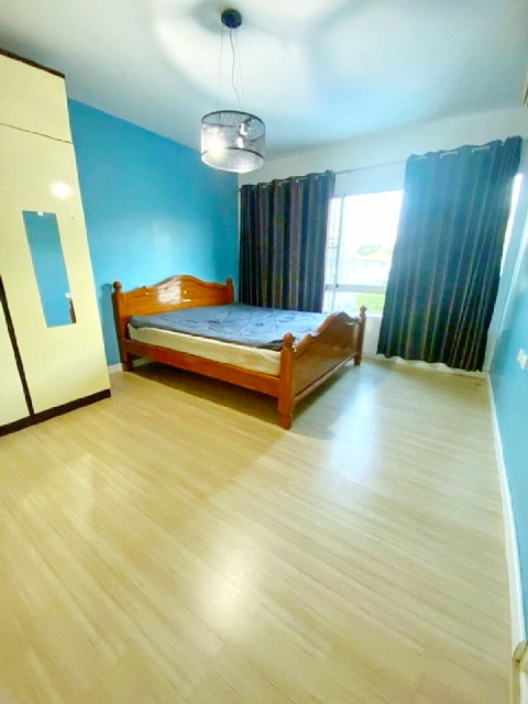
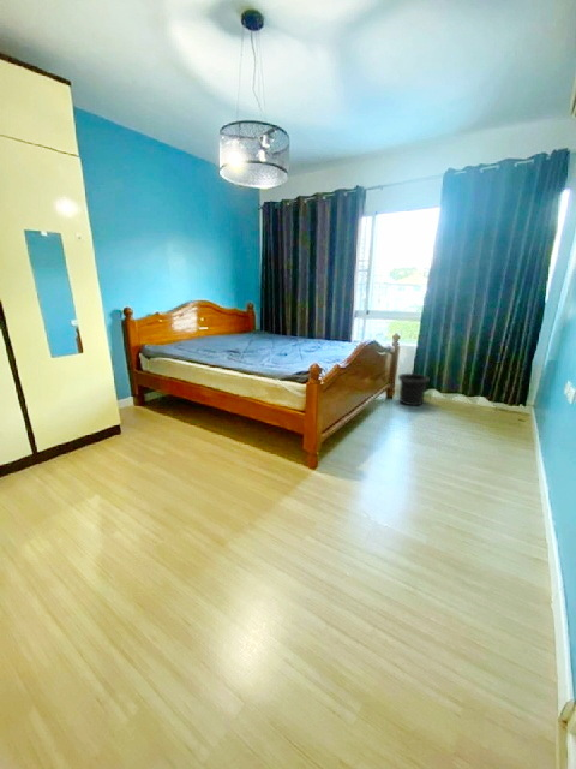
+ trash can (412, 389)
